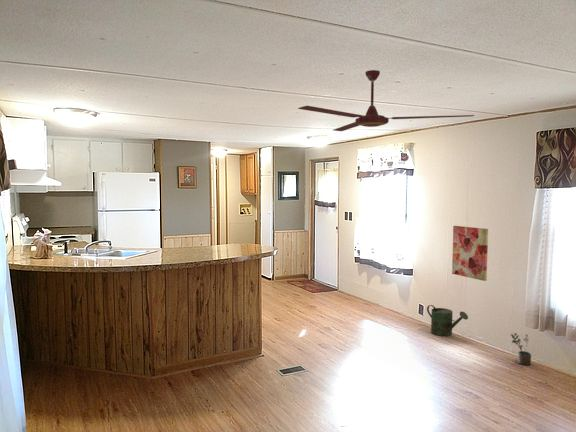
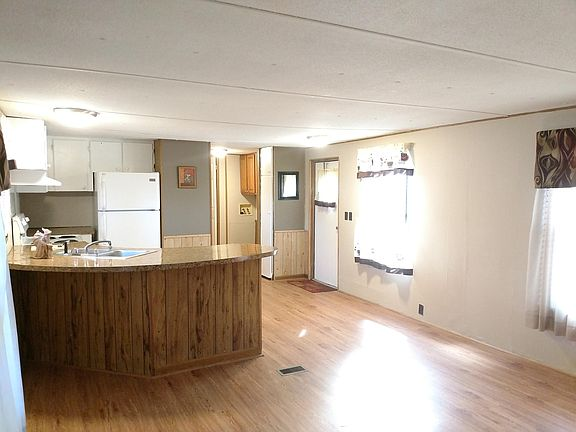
- ceiling fan (373, 99)
- wall art (469, 252)
- potted plant (521, 347)
- watering can (445, 320)
